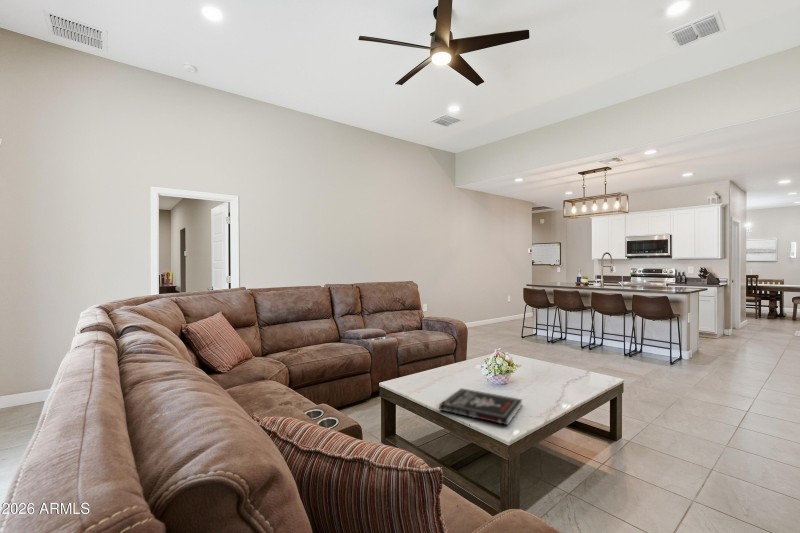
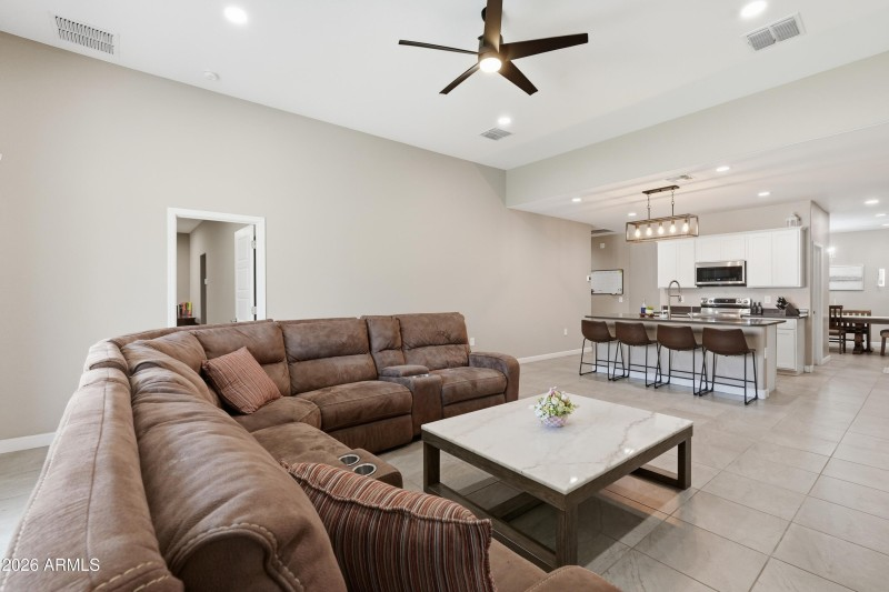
- book (481, 405)
